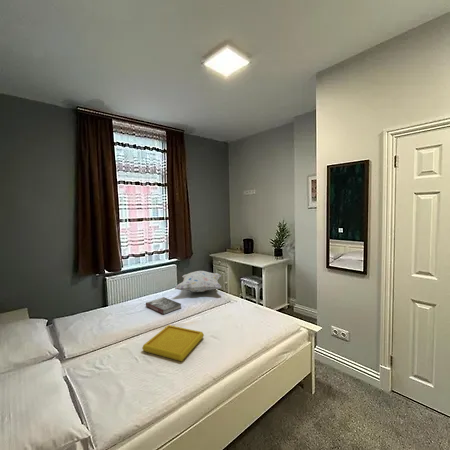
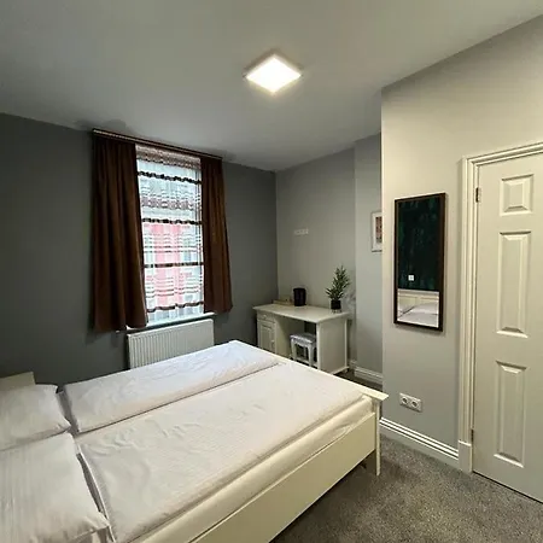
- decorative pillow (200, 281)
- serving tray (174, 341)
- book (163, 305)
